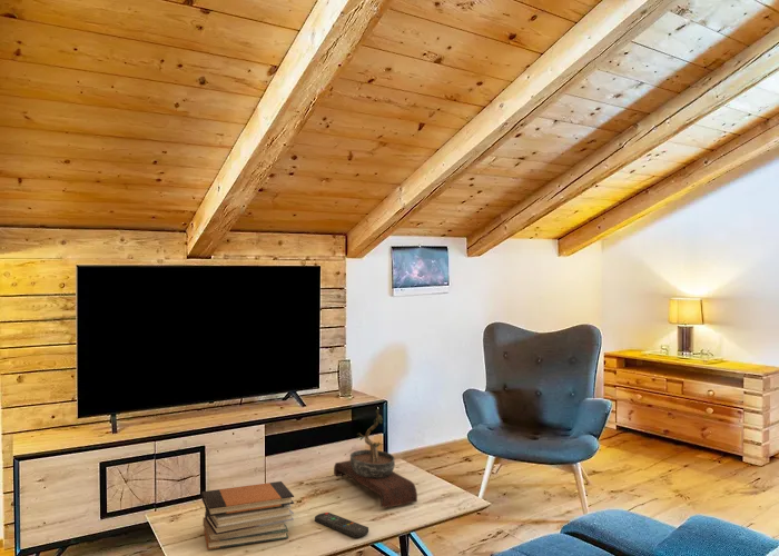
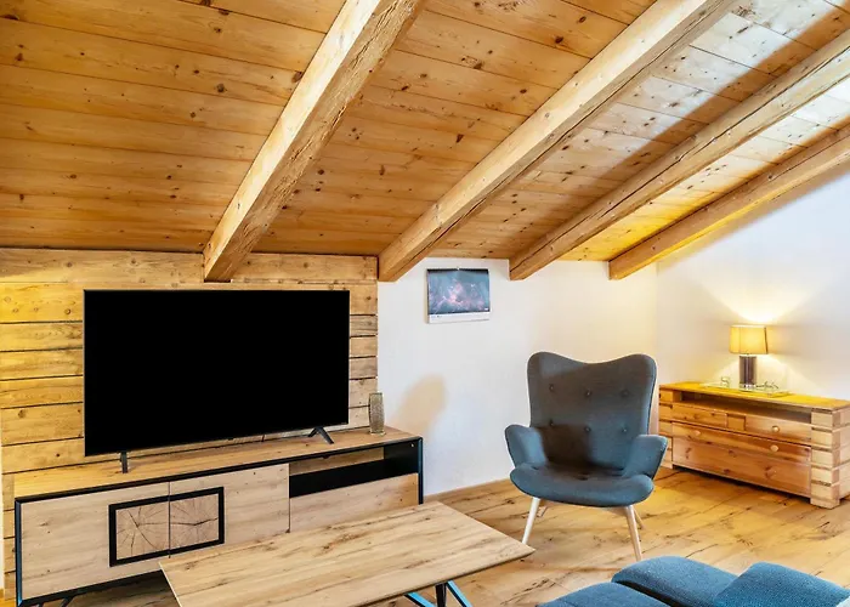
- book stack (247, 514)
- remote control (341, 524)
- bonsai tree (372, 448)
